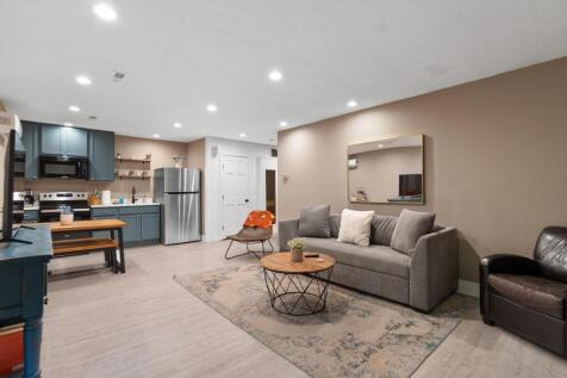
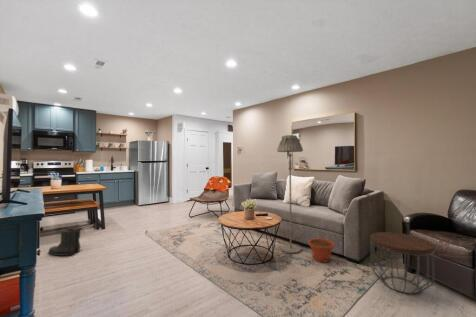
+ side table (404, 262)
+ floor lamp (290, 192)
+ boots (65, 240)
+ plant pot (321, 251)
